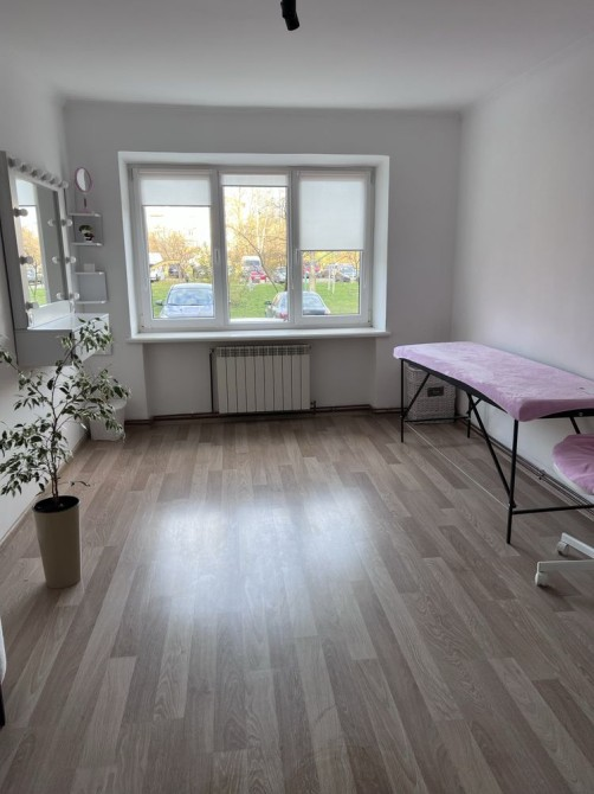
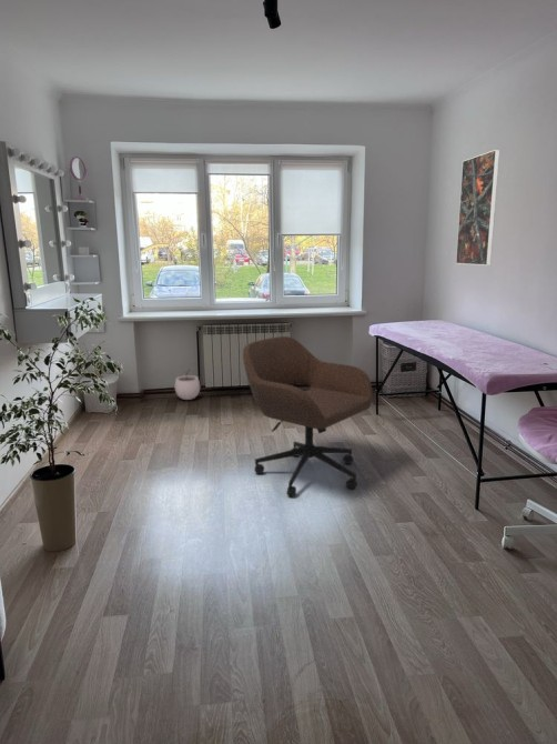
+ plant pot (186, 383)
+ office chair (308, 411)
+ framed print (476, 211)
